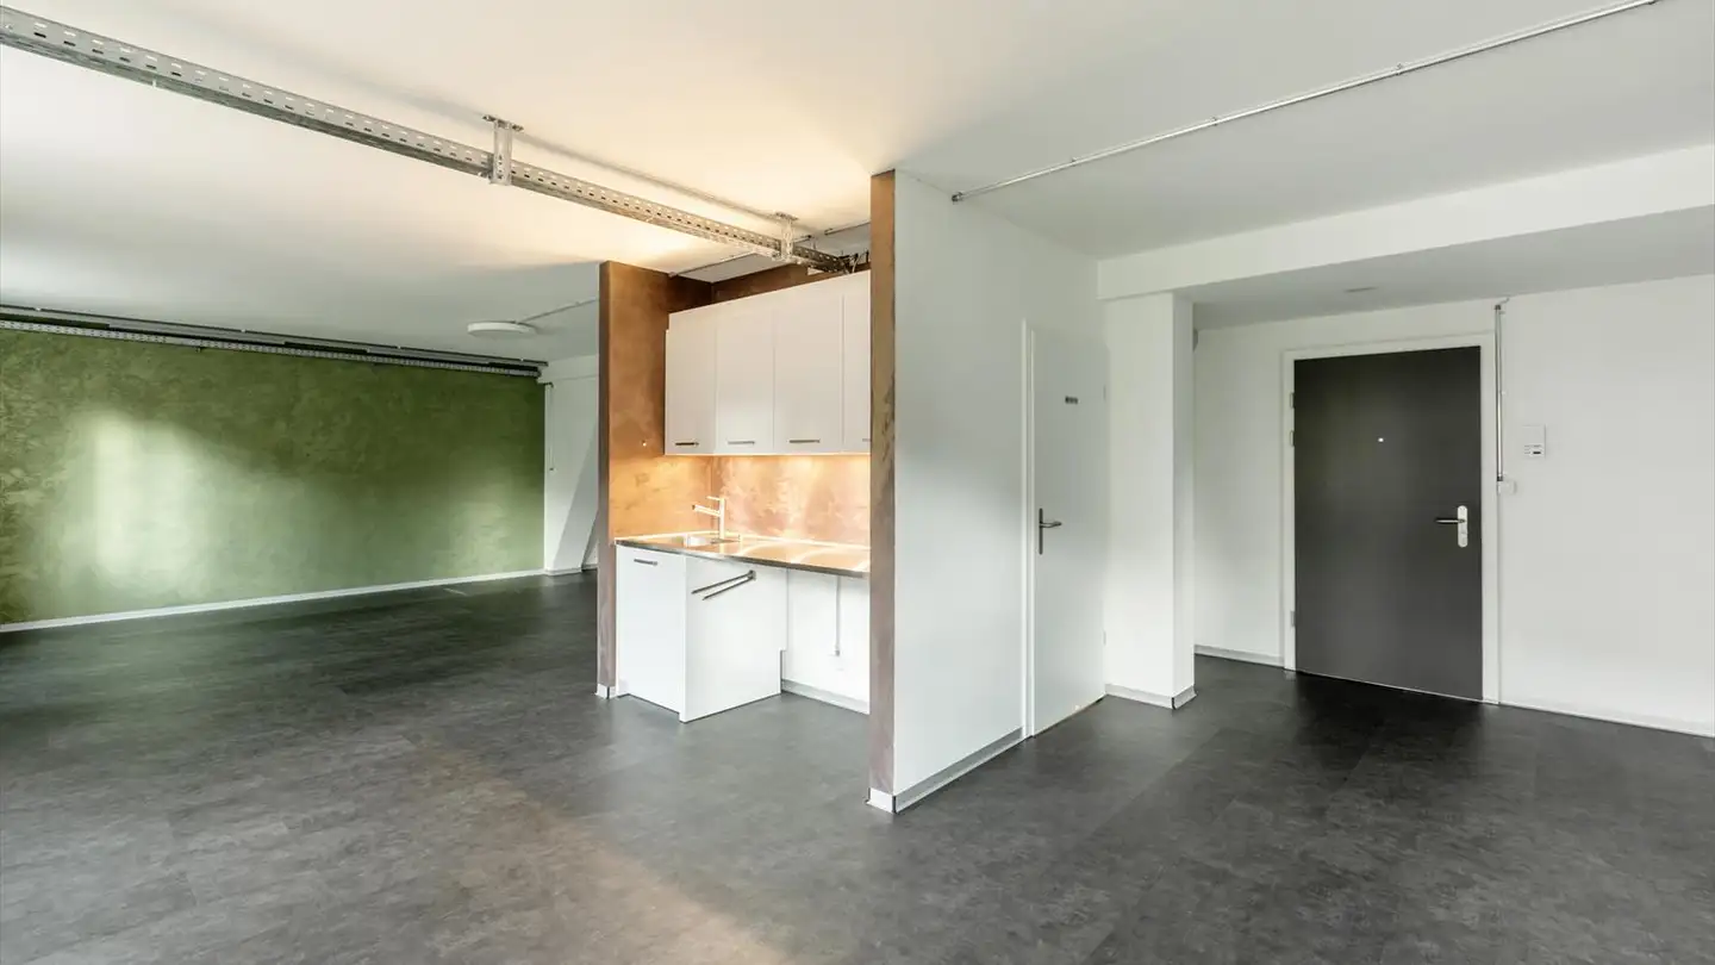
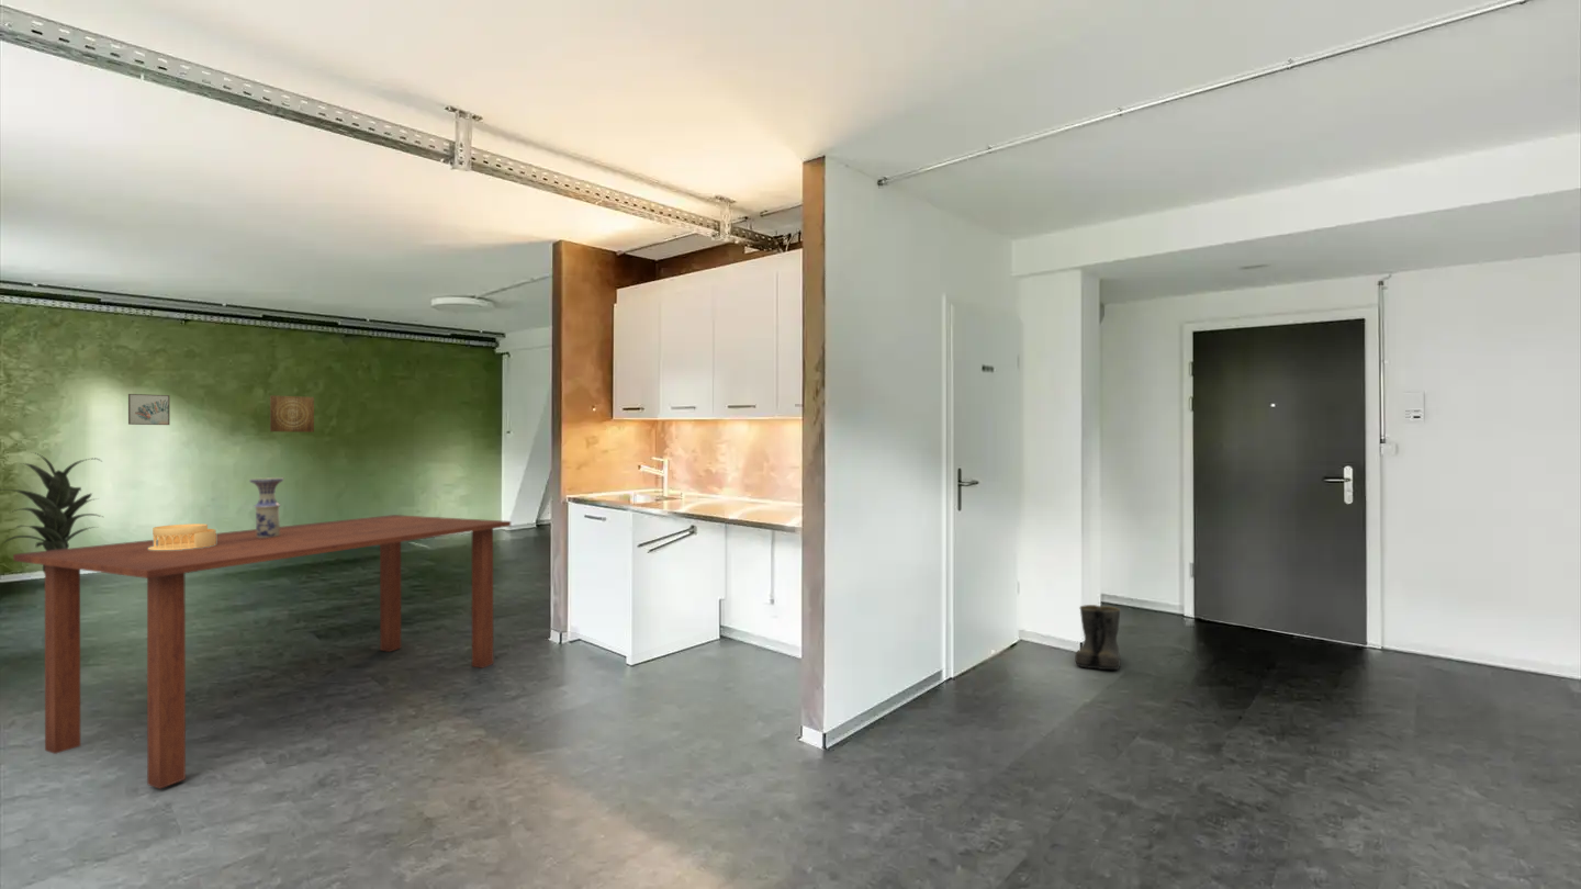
+ indoor plant (51, 517)
+ dining table (294, 556)
+ vase (267, 507)
+ wall art (149, 409)
+ wall art (292, 414)
+ boots (1098, 635)
+ architectural model (182, 536)
